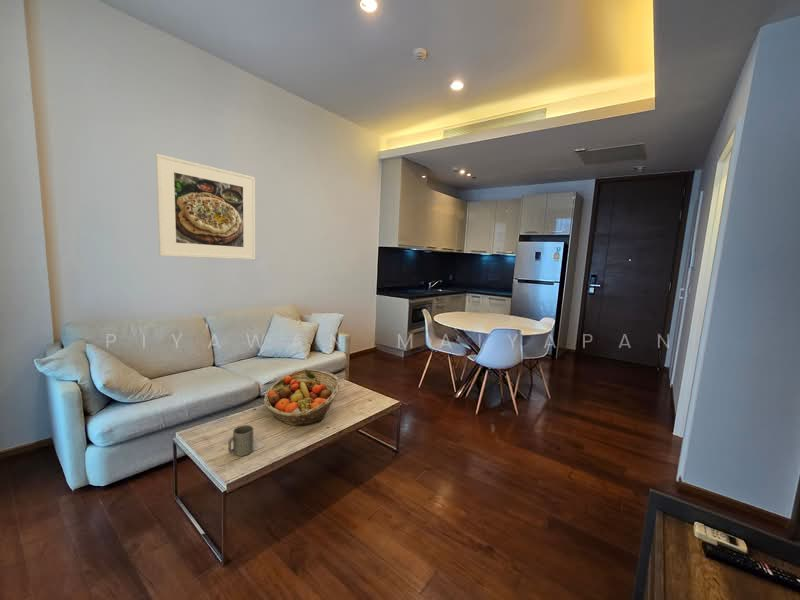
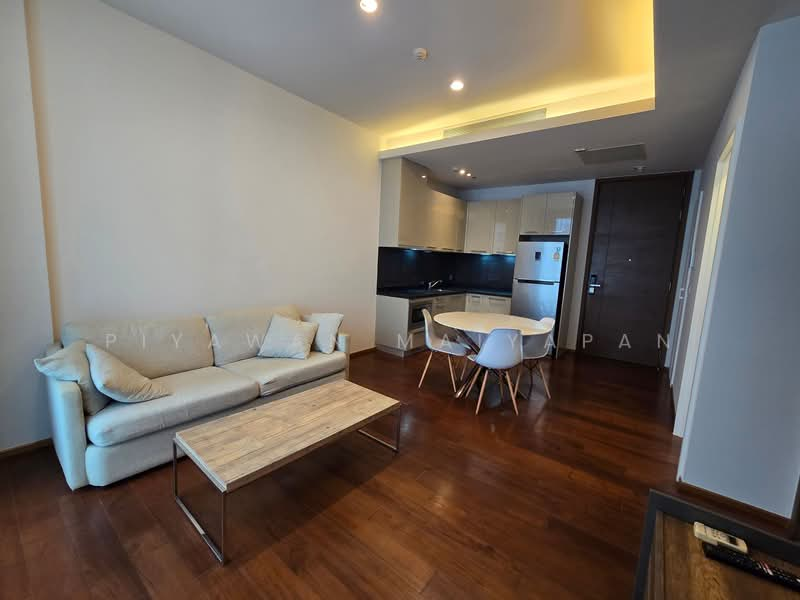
- fruit basket (302, 395)
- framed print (211, 213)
- mug (240, 442)
